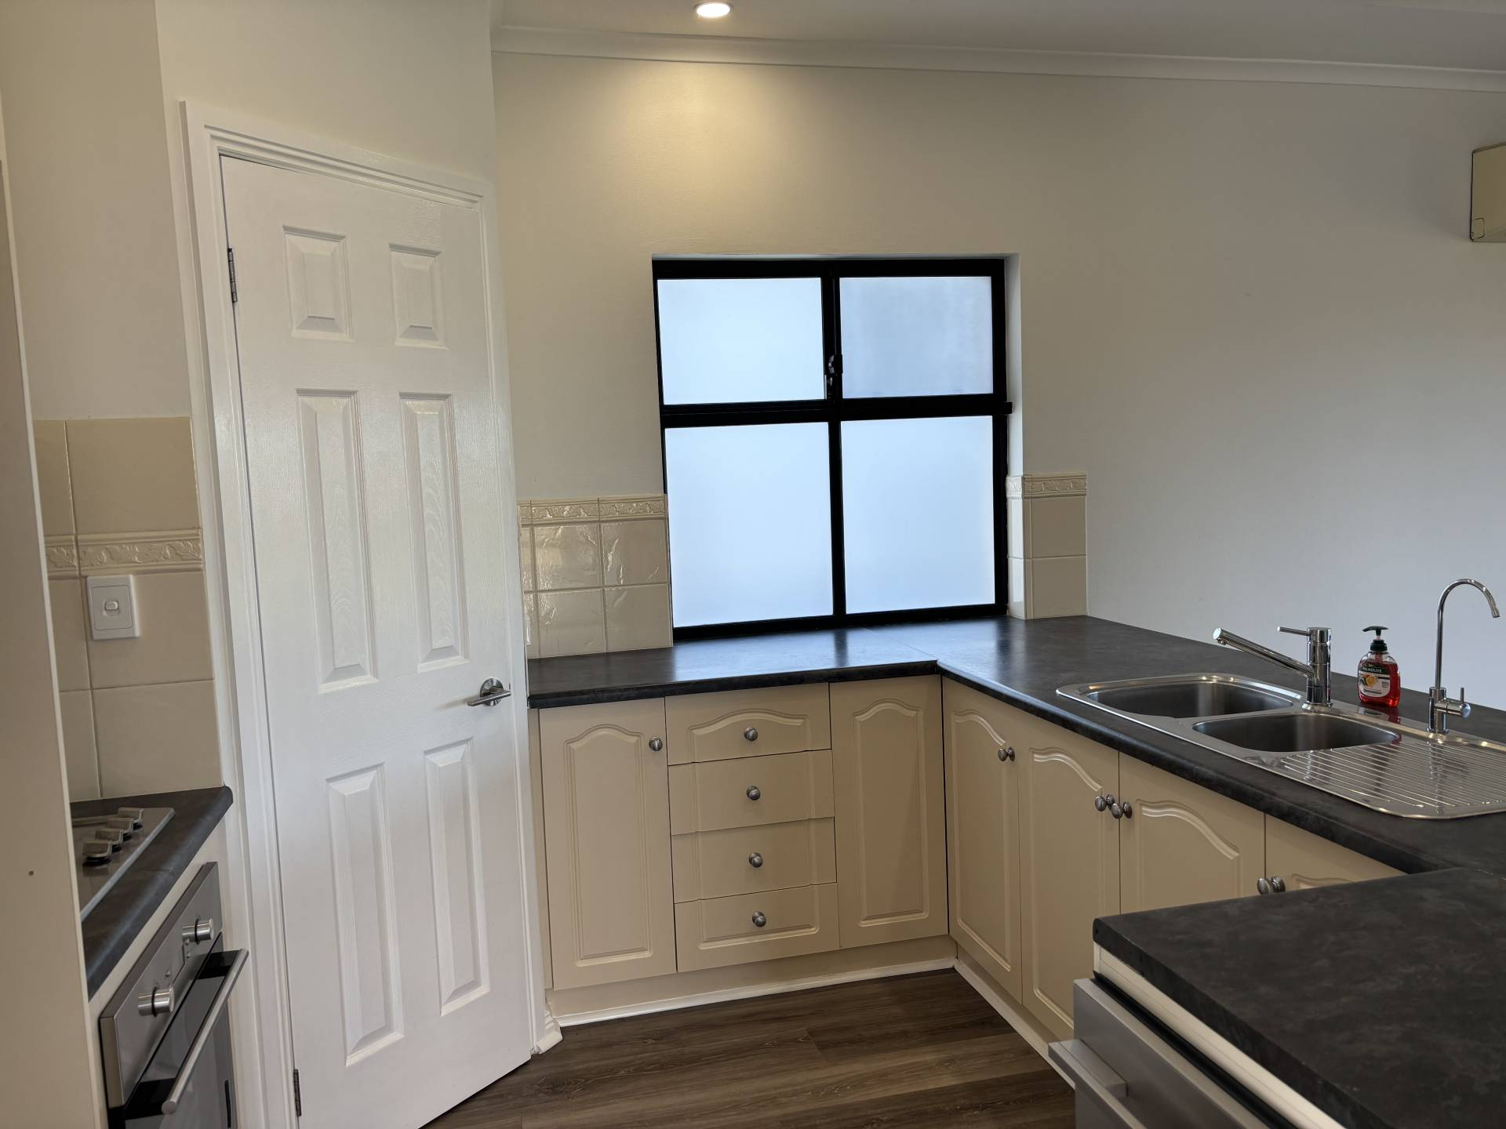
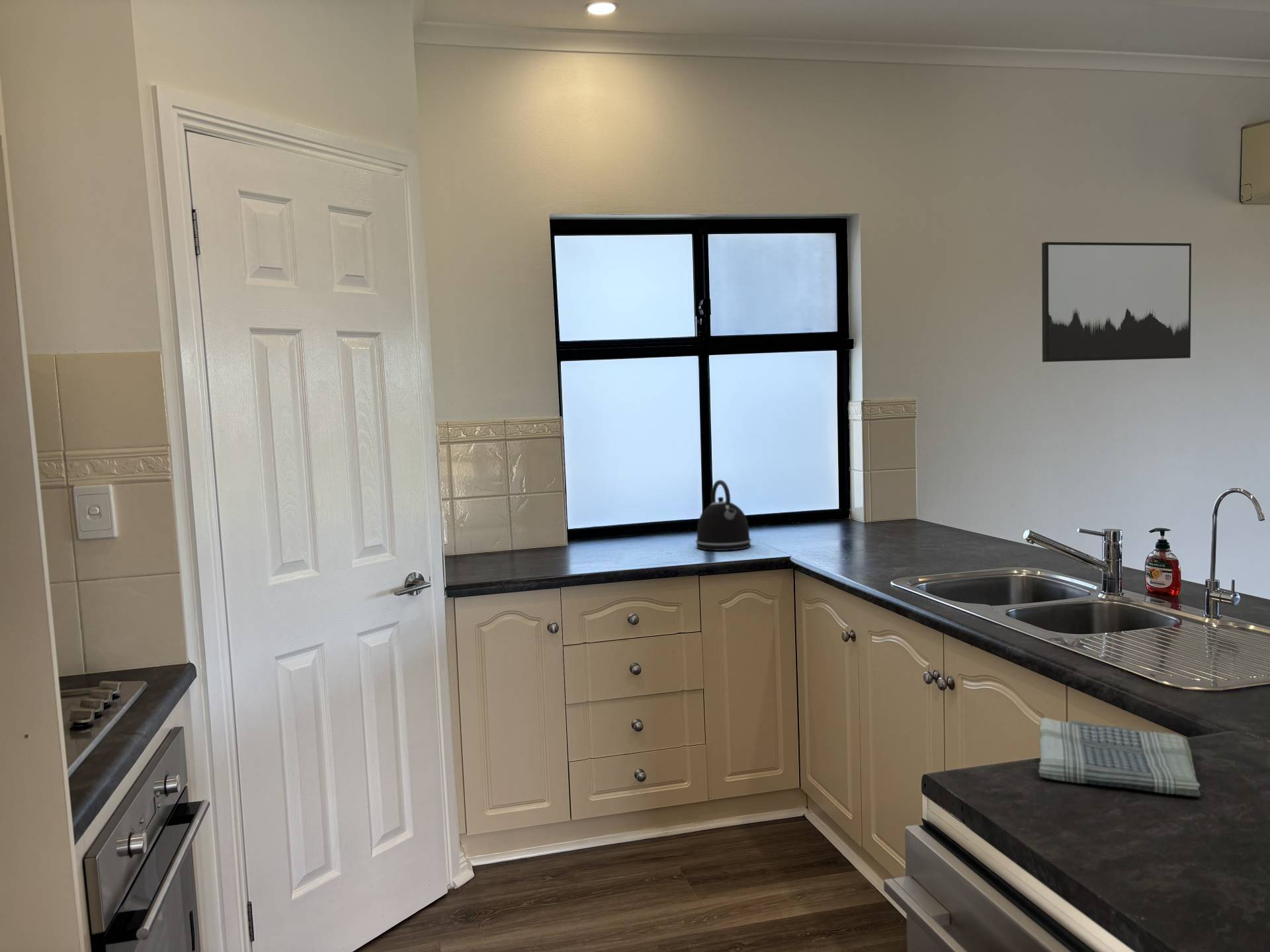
+ wall art (1118, 301)
+ dish towel (1115, 751)
+ kettle (722, 513)
